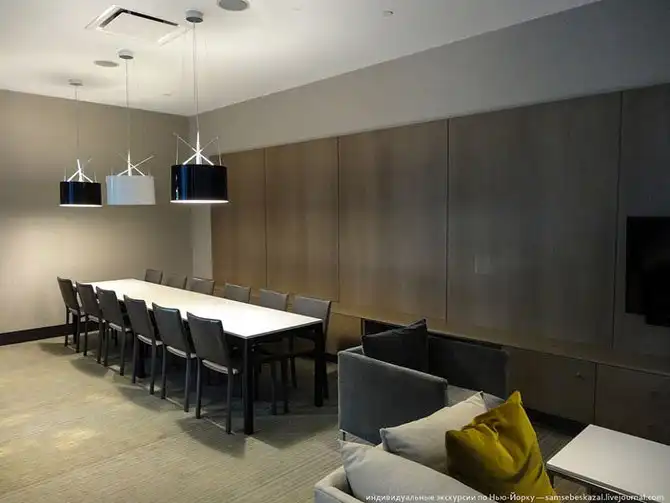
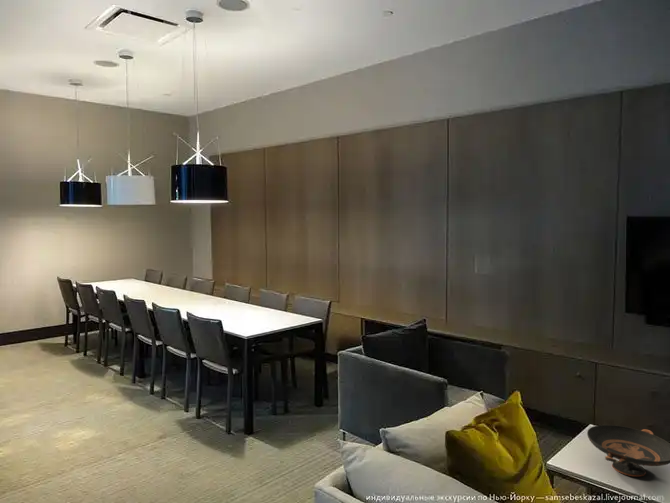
+ decorative bowl (630, 455)
